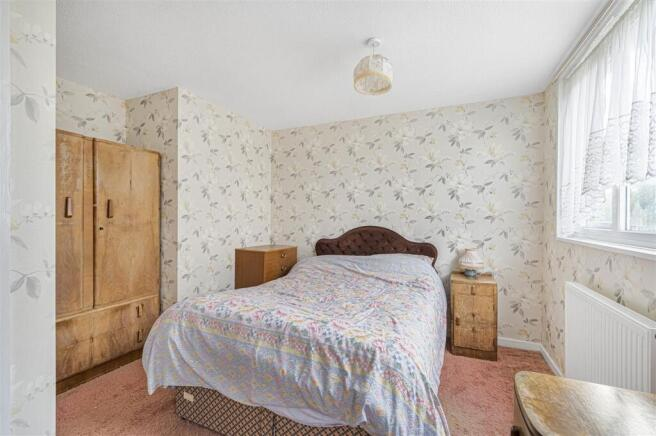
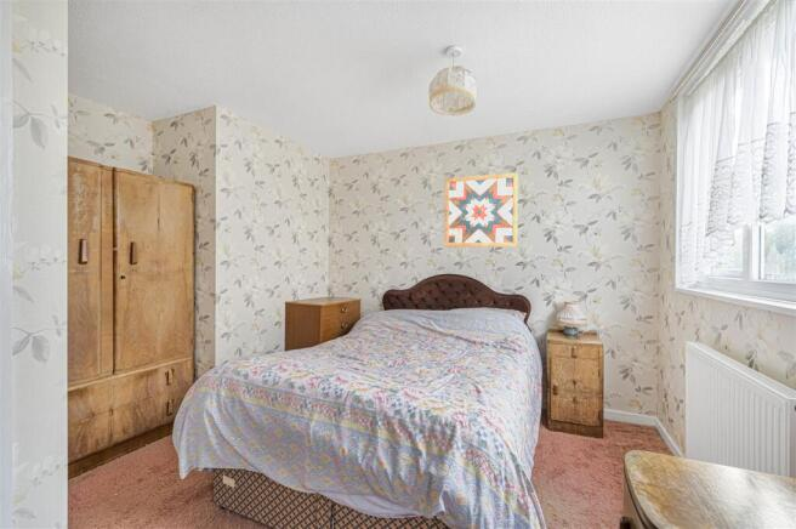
+ wall art (479, 211)
